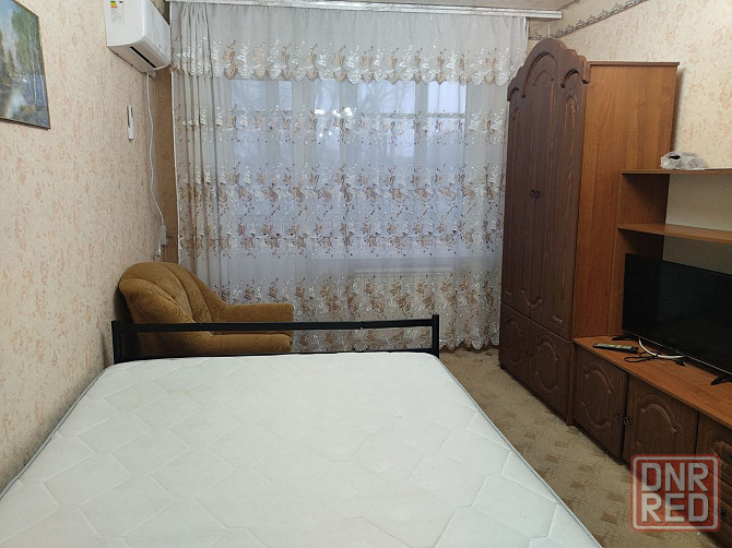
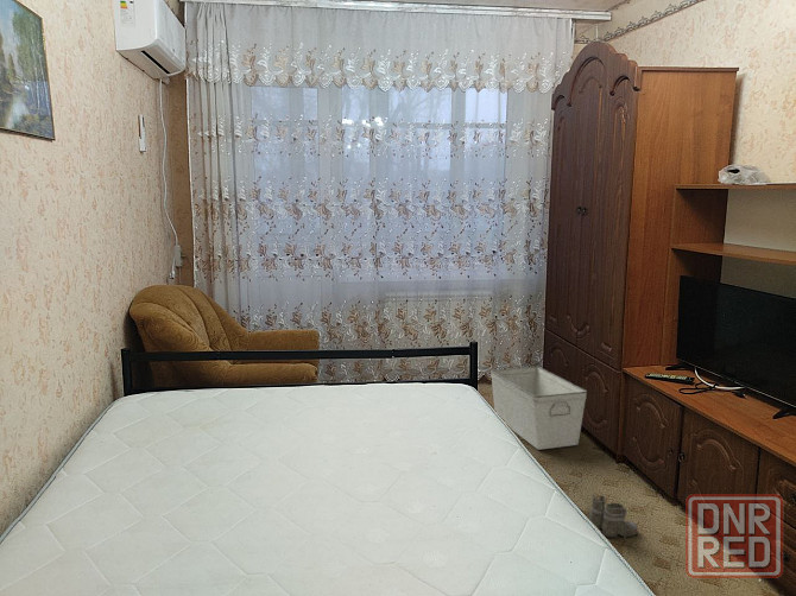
+ storage bin (535, 405)
+ boots (611, 513)
